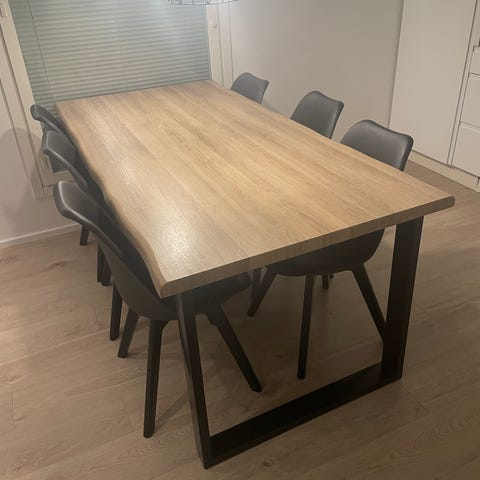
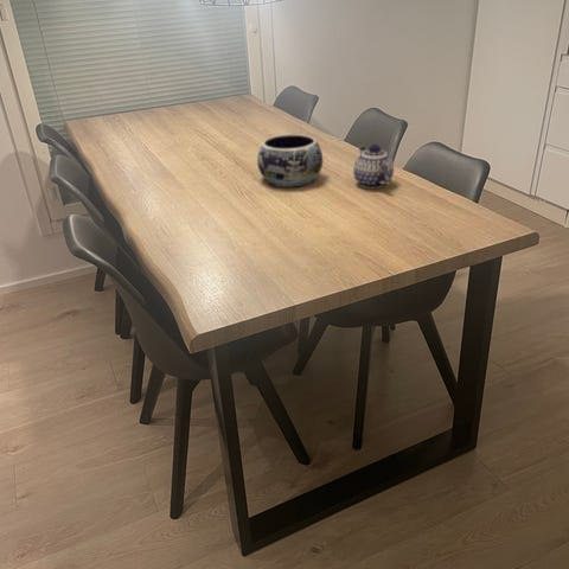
+ decorative bowl (289, 160)
+ teapot (373, 165)
